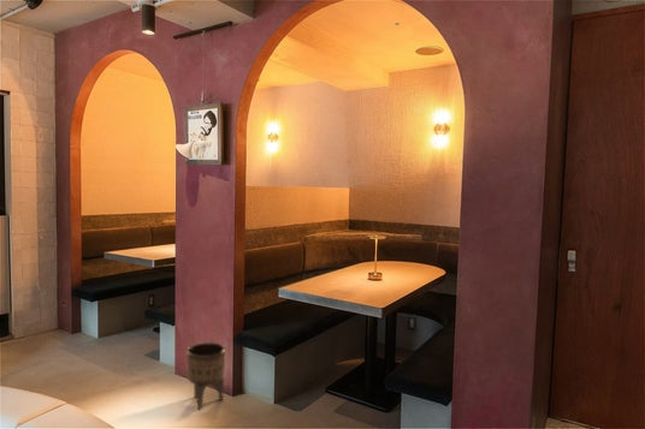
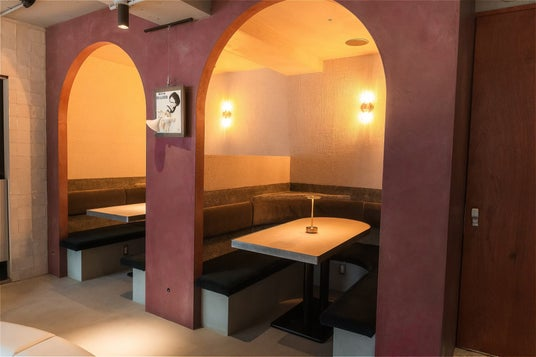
- planter (206, 375)
